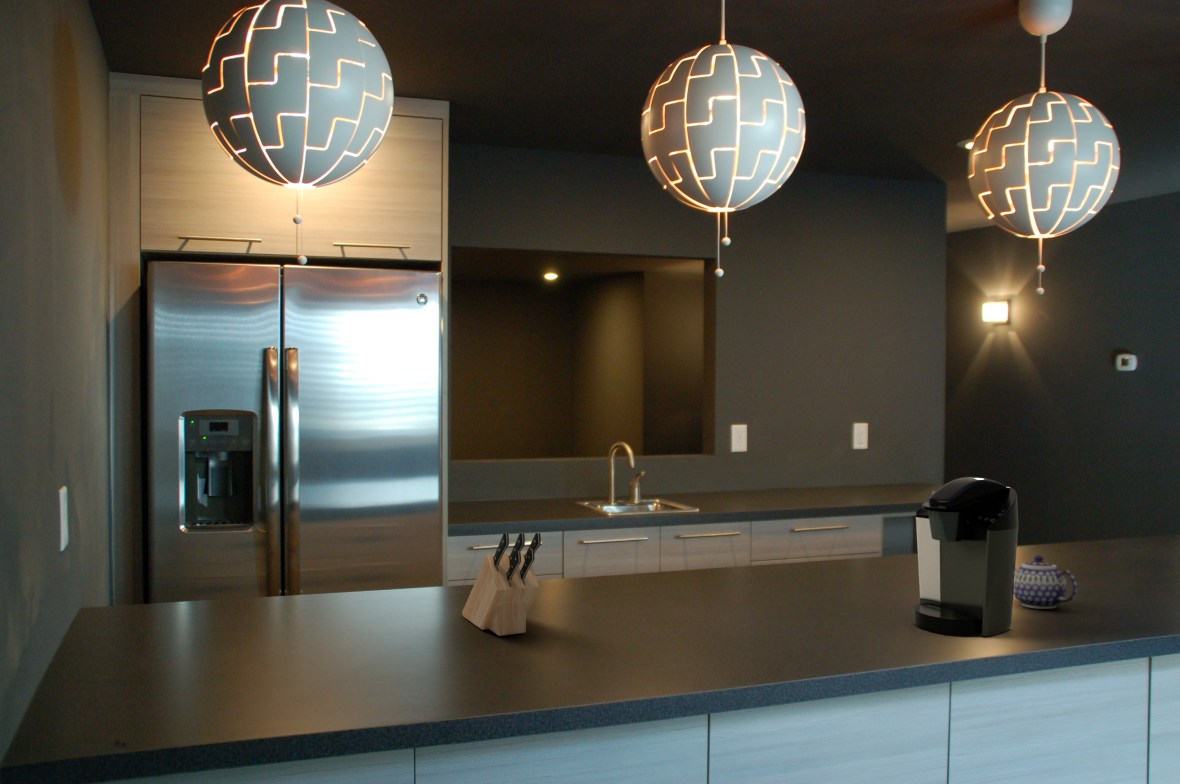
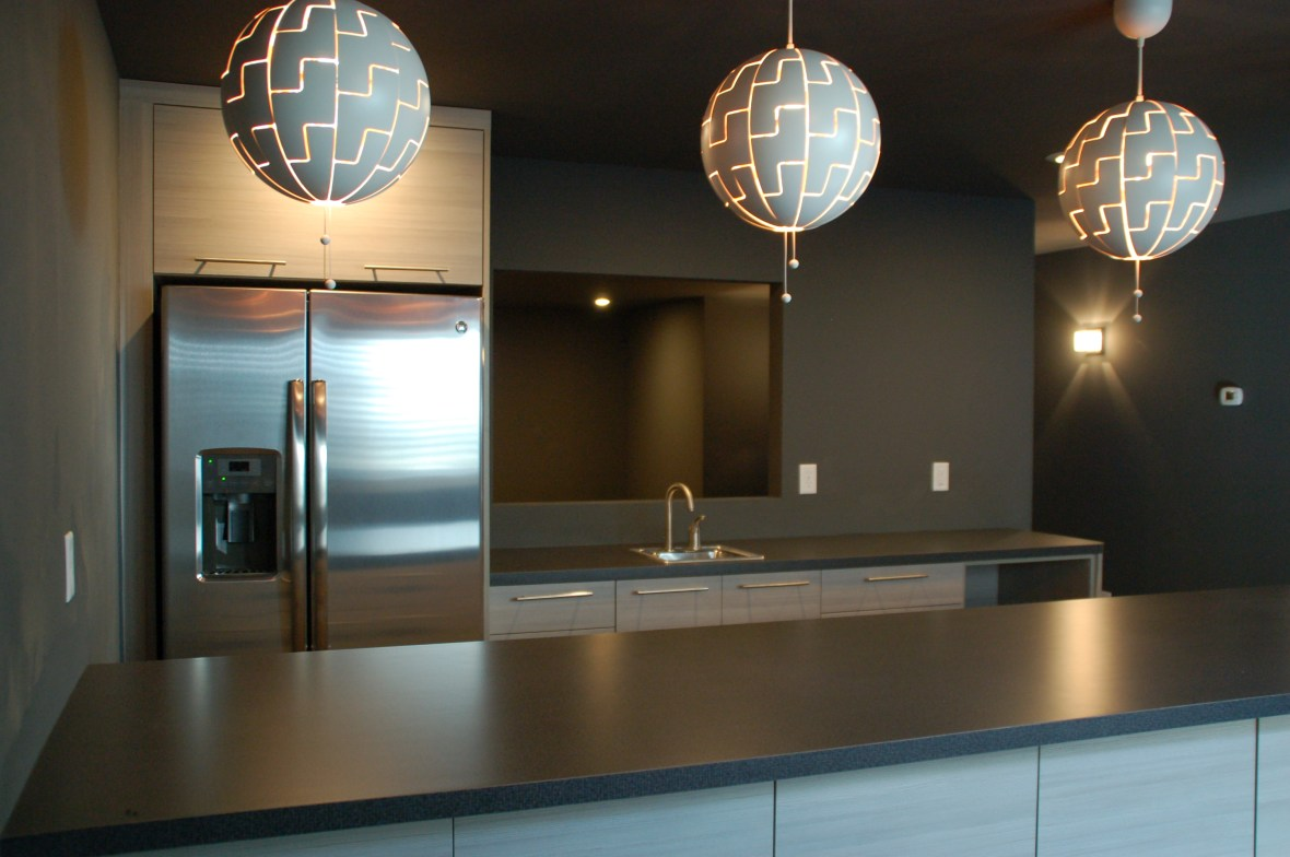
- knife block (502, 576)
- coffee maker (946, 546)
- teapot (1038, 580)
